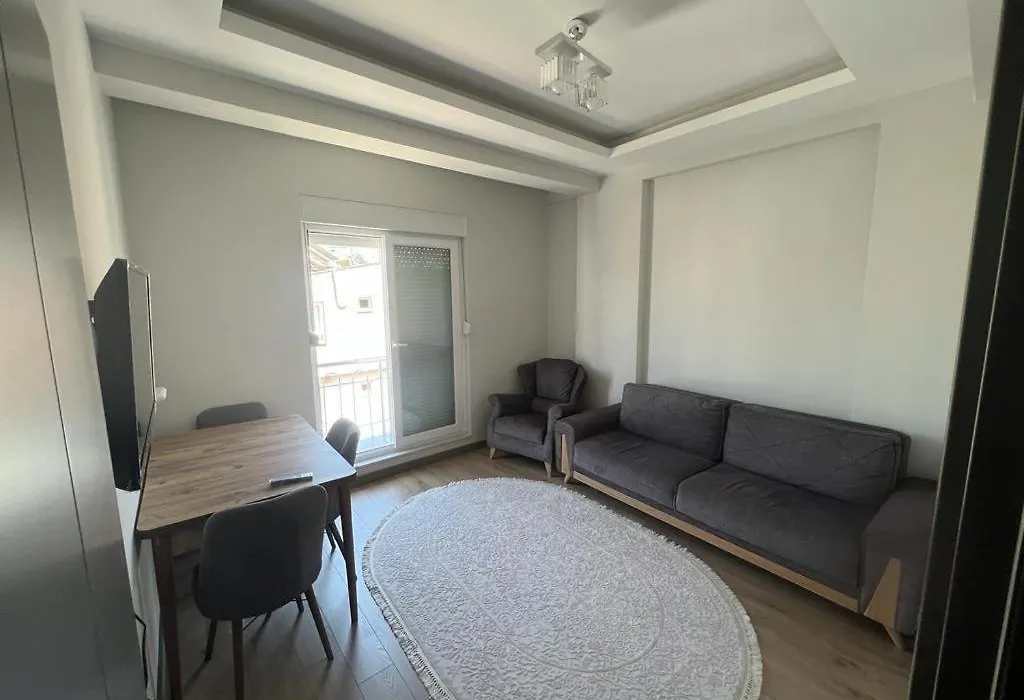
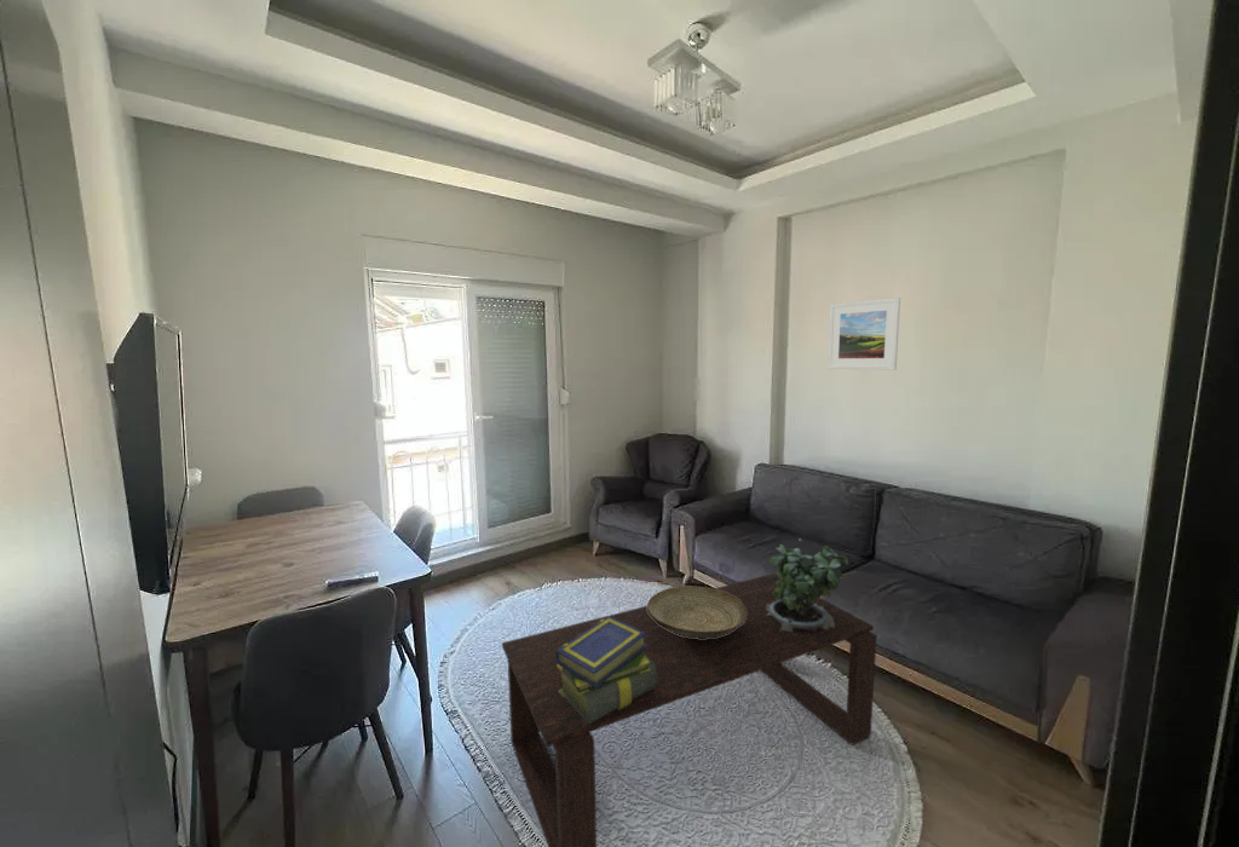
+ decorative bowl (696, 617)
+ coffee table (691, 687)
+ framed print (861, 335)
+ potted plant (806, 580)
+ stack of books (605, 666)
